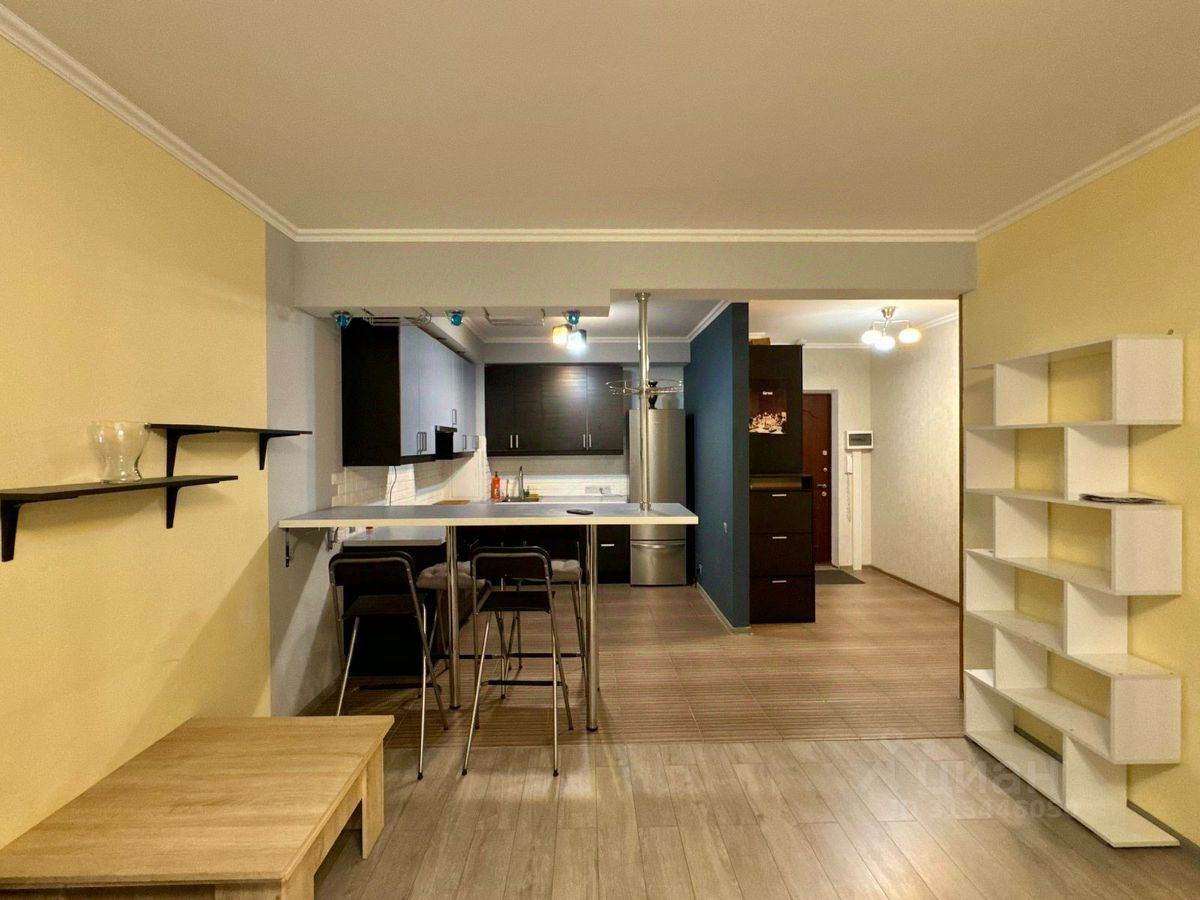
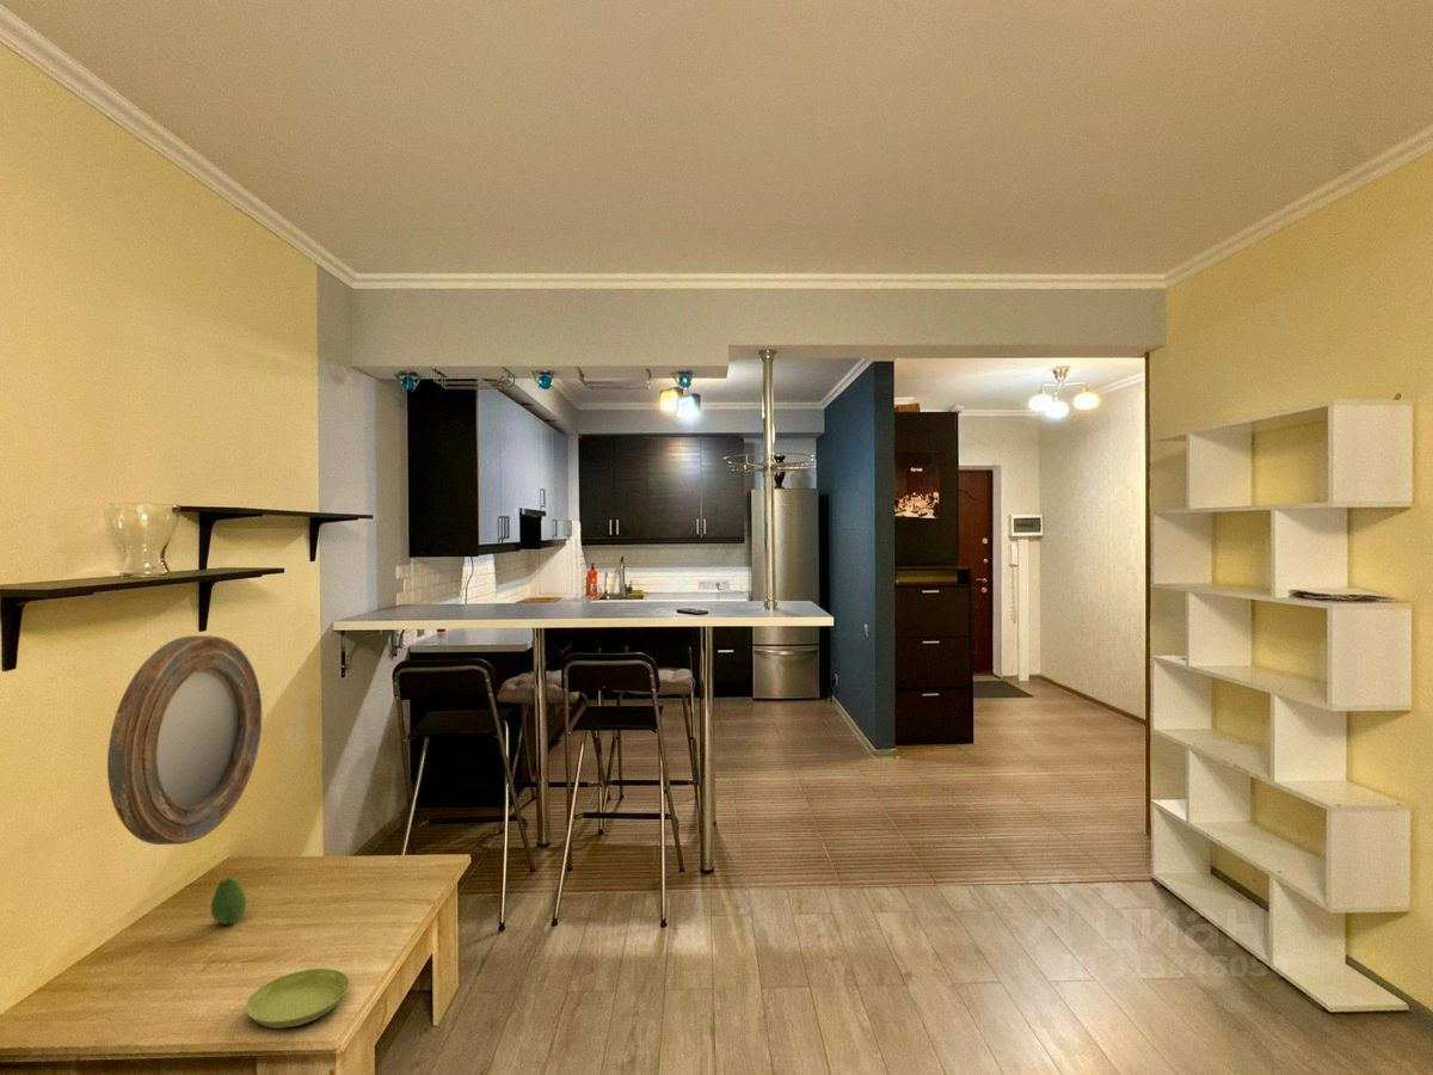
+ home mirror (195, 736)
+ fruit (228, 901)
+ saucer (299, 1000)
